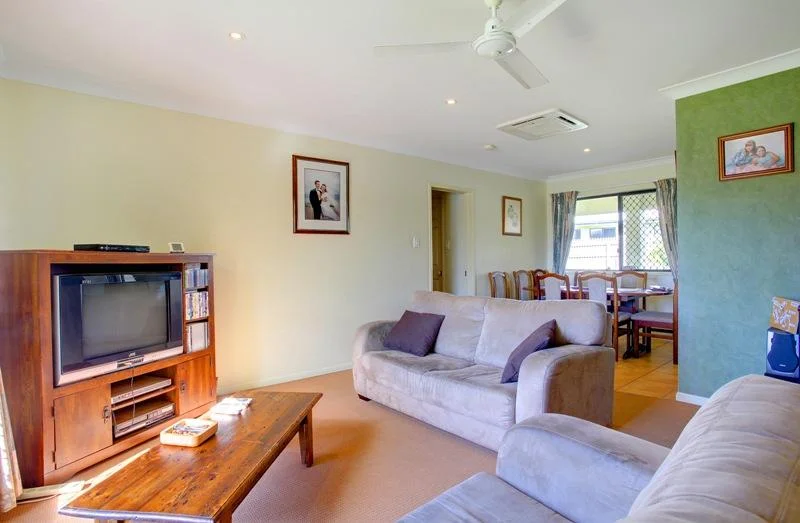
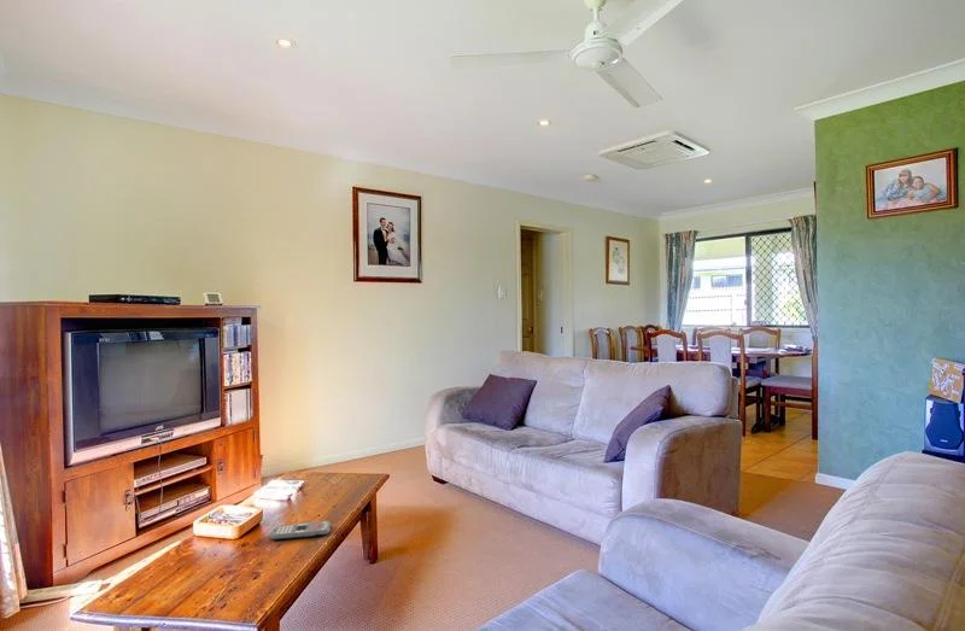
+ remote control (300, 530)
